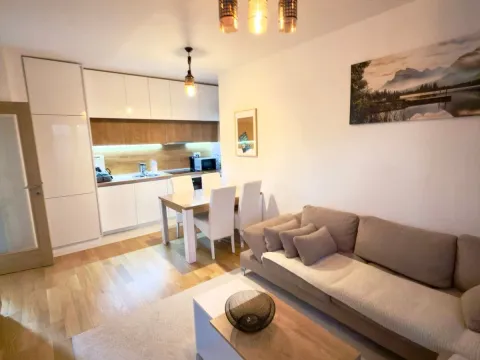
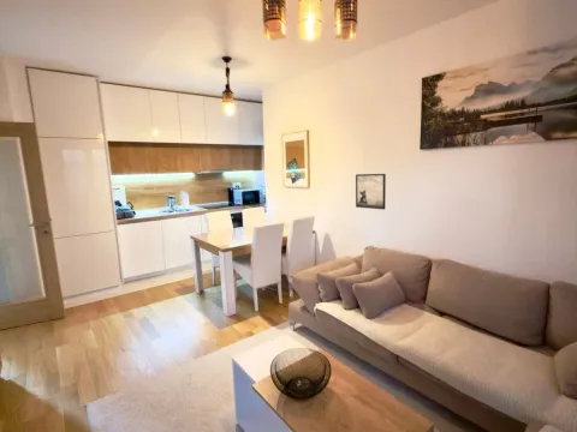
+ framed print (369, 191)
